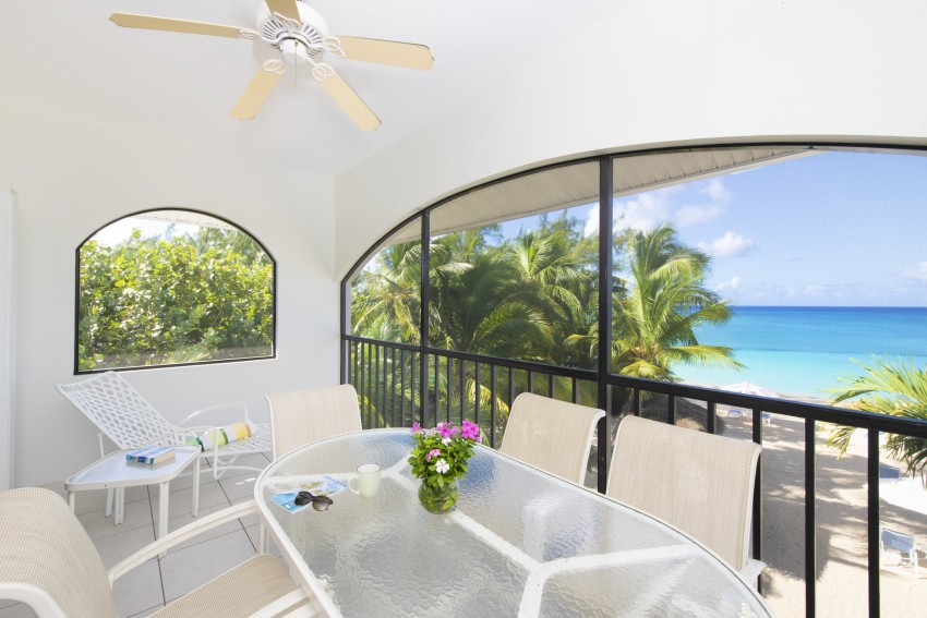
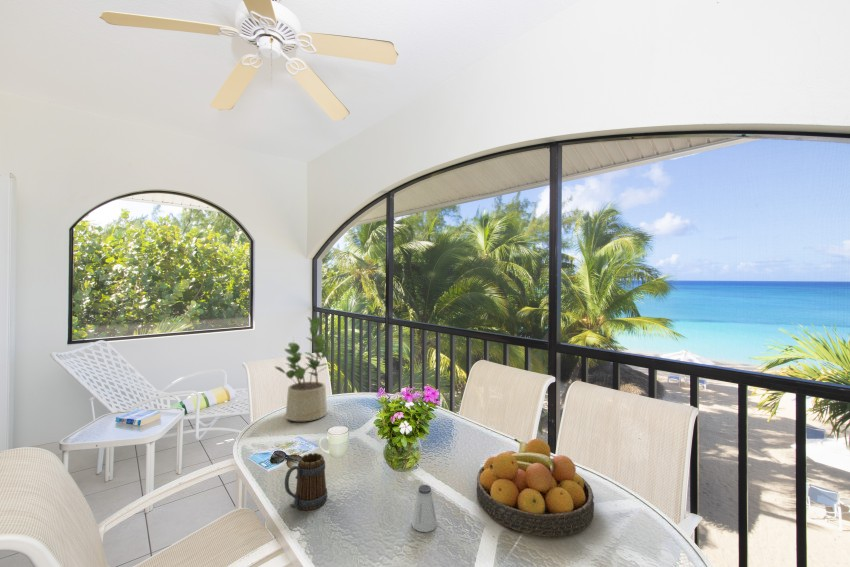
+ fruit bowl (532, 474)
+ saltshaker (424, 505)
+ potted plant (300, 365)
+ mug (305, 482)
